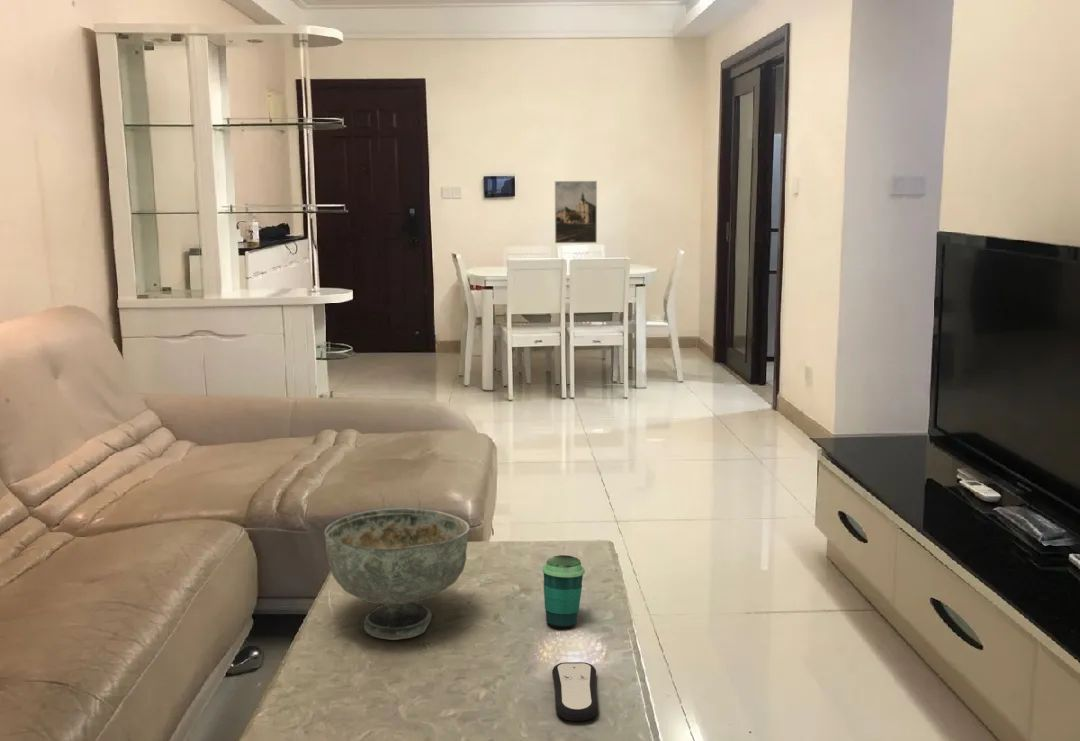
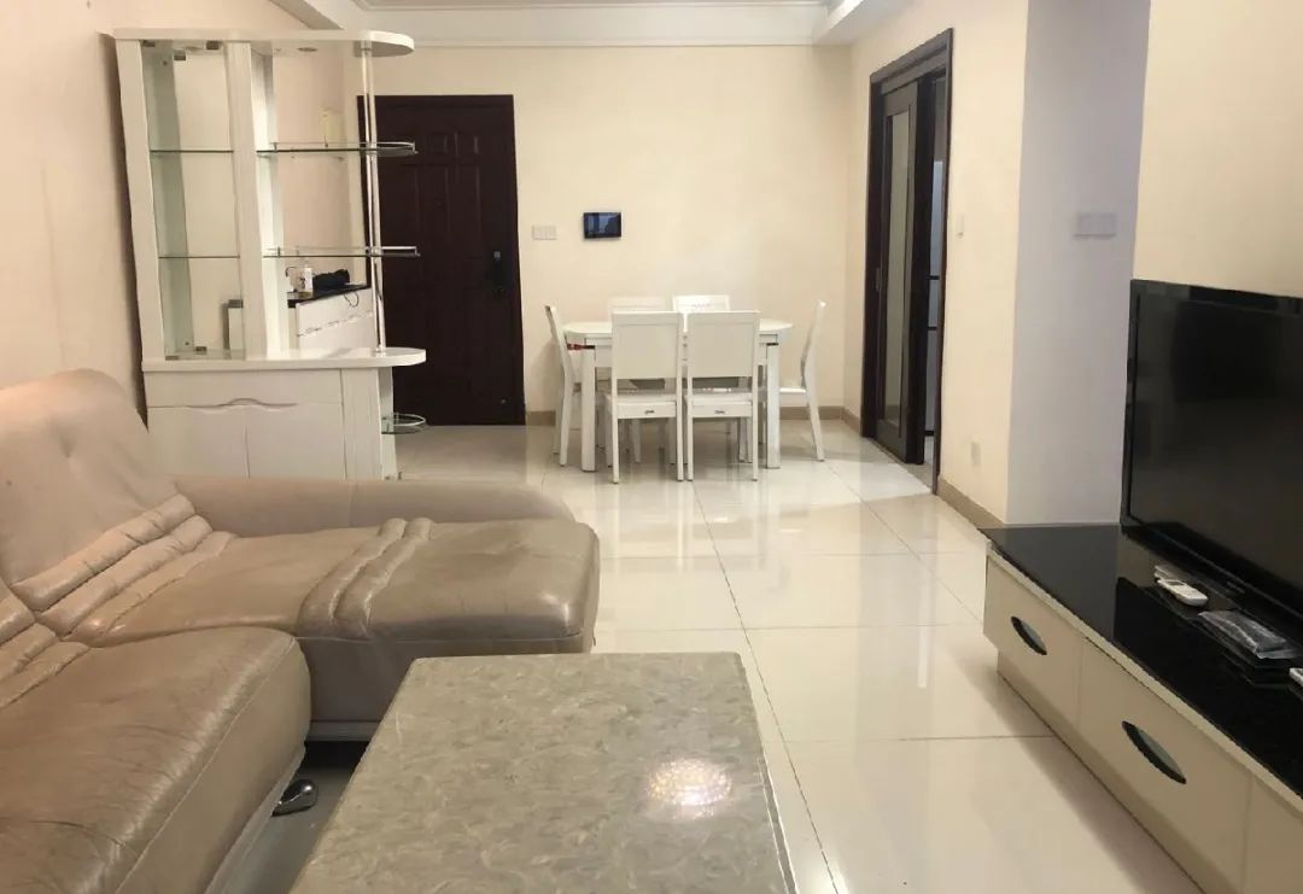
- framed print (575, 212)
- remote control (575, 689)
- cup (563, 591)
- decorative bowl (397, 574)
